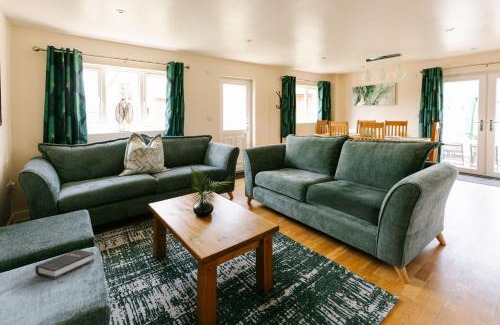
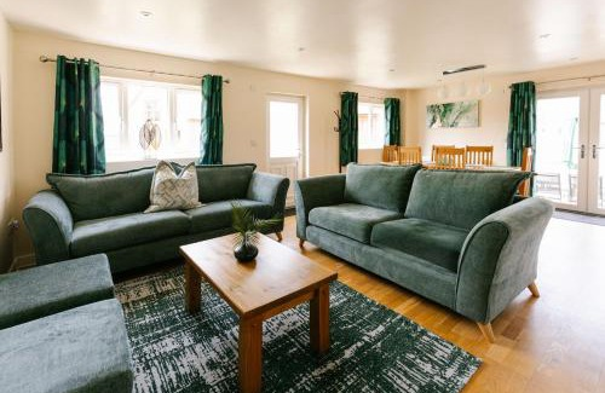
- hardback book (66, 262)
